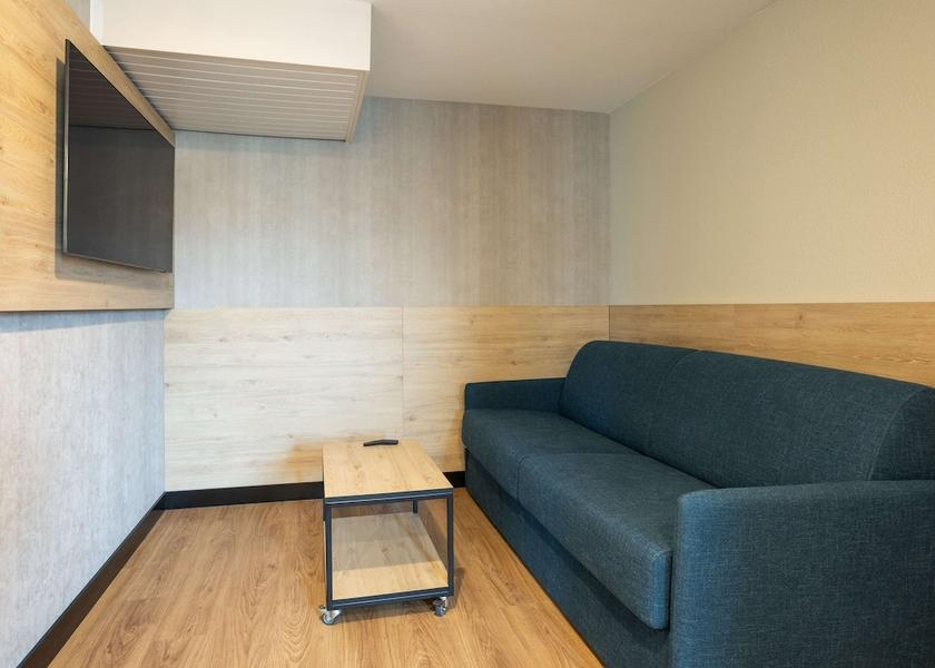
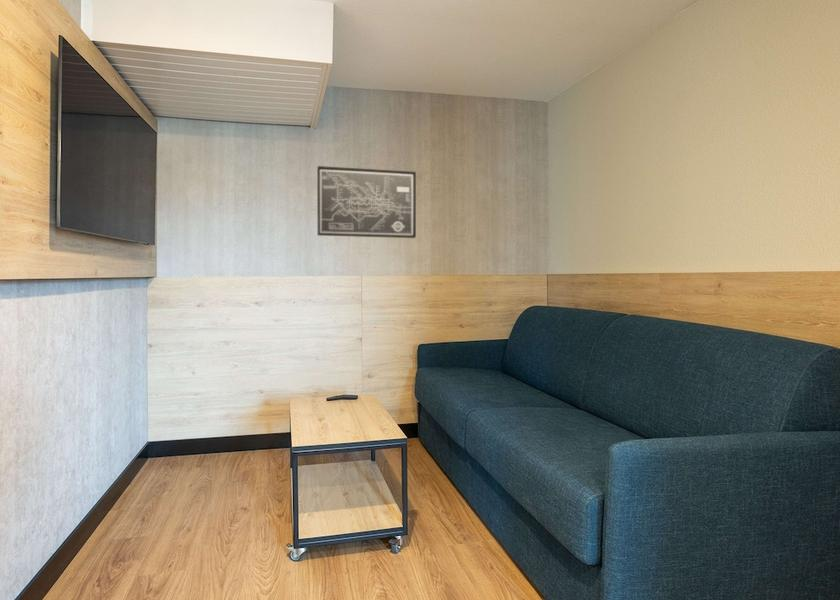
+ wall art (367, 203)
